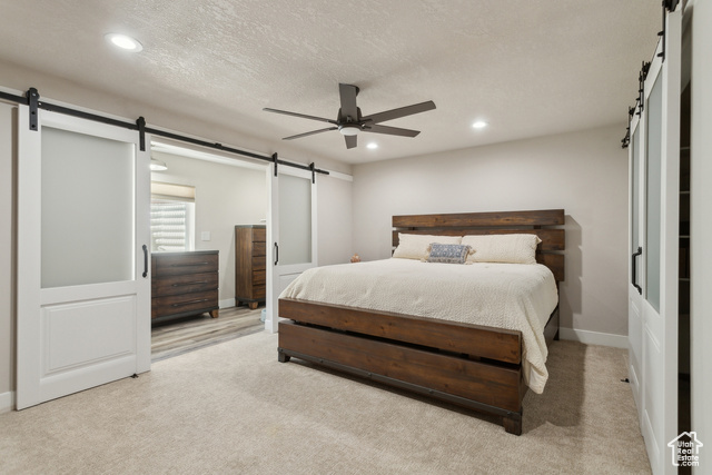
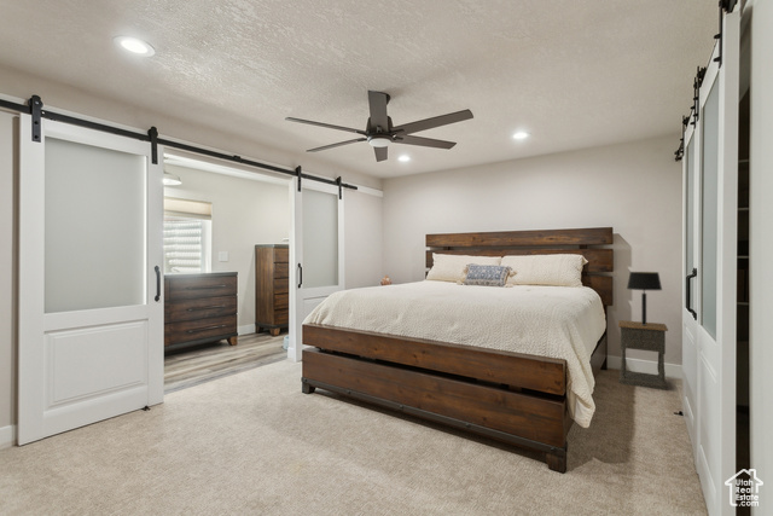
+ nightstand (641, 349)
+ table lamp (644, 298)
